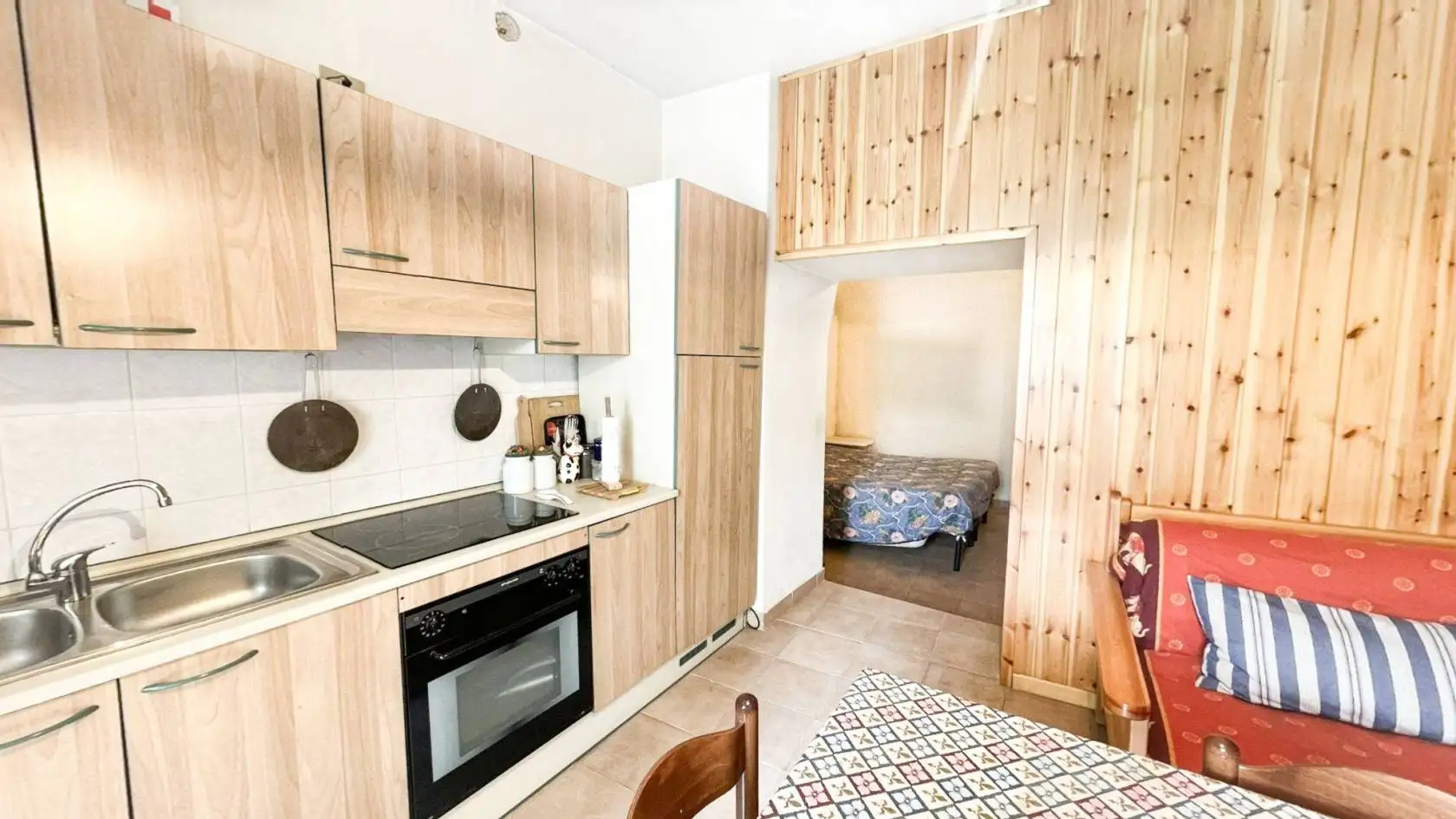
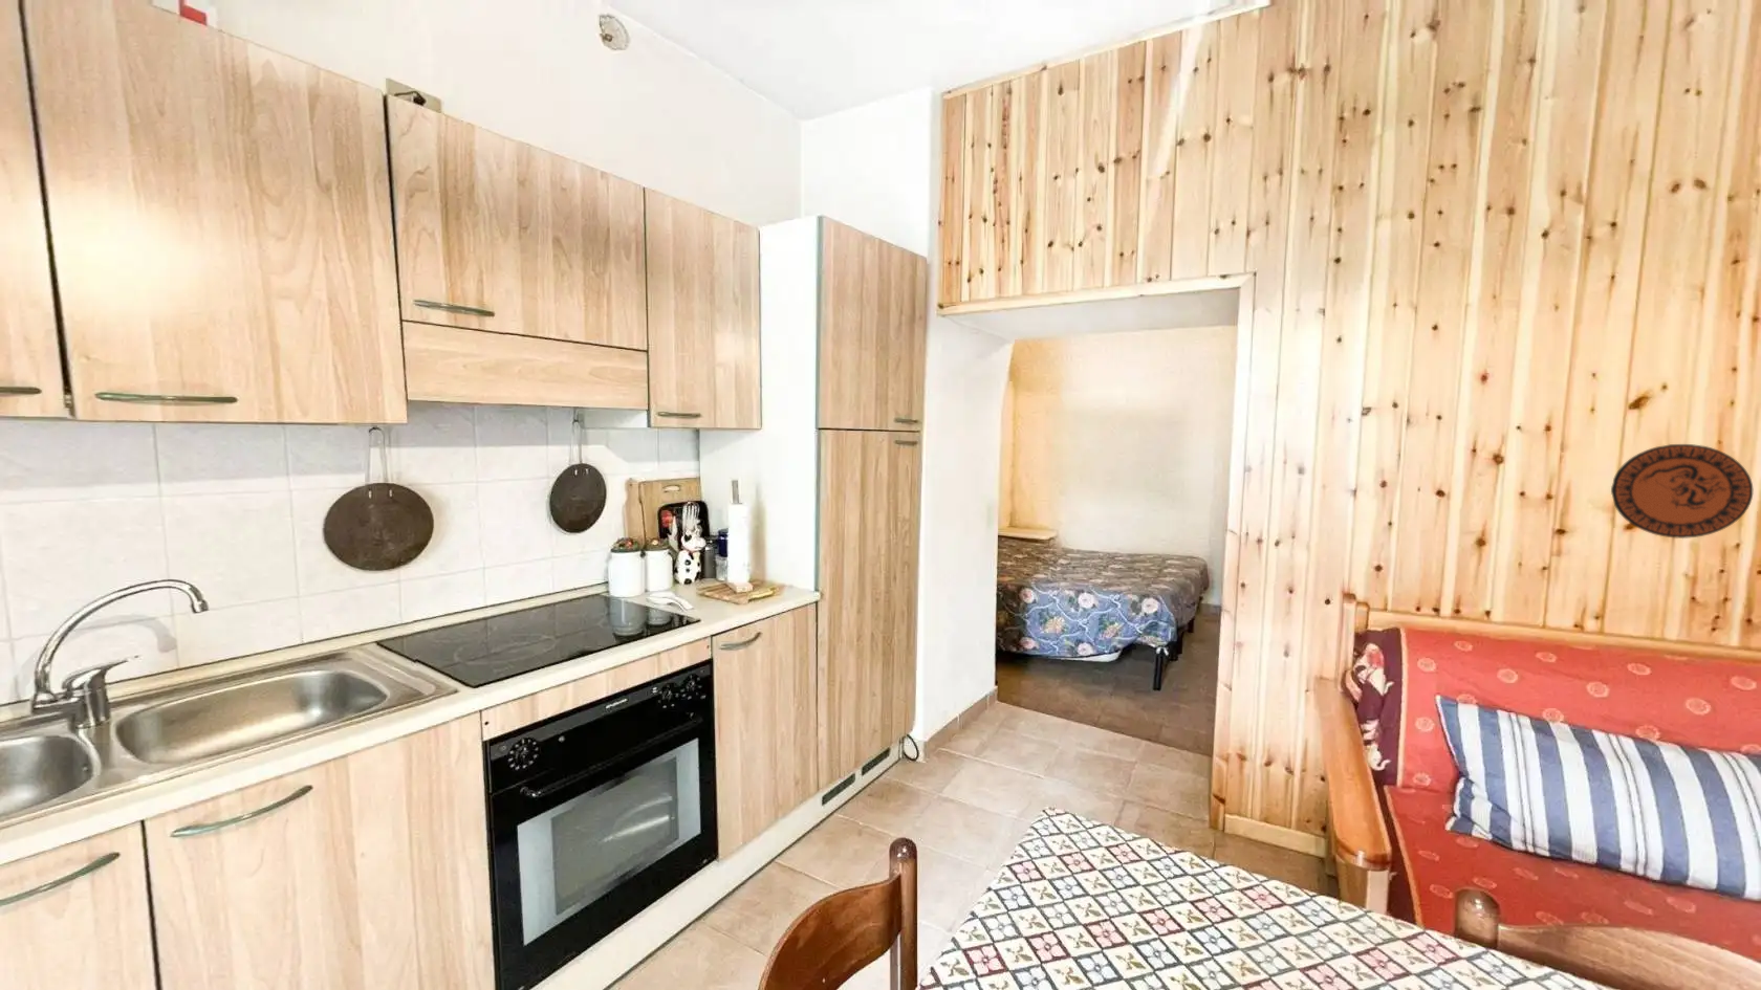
+ decorative plate (1679, 491)
